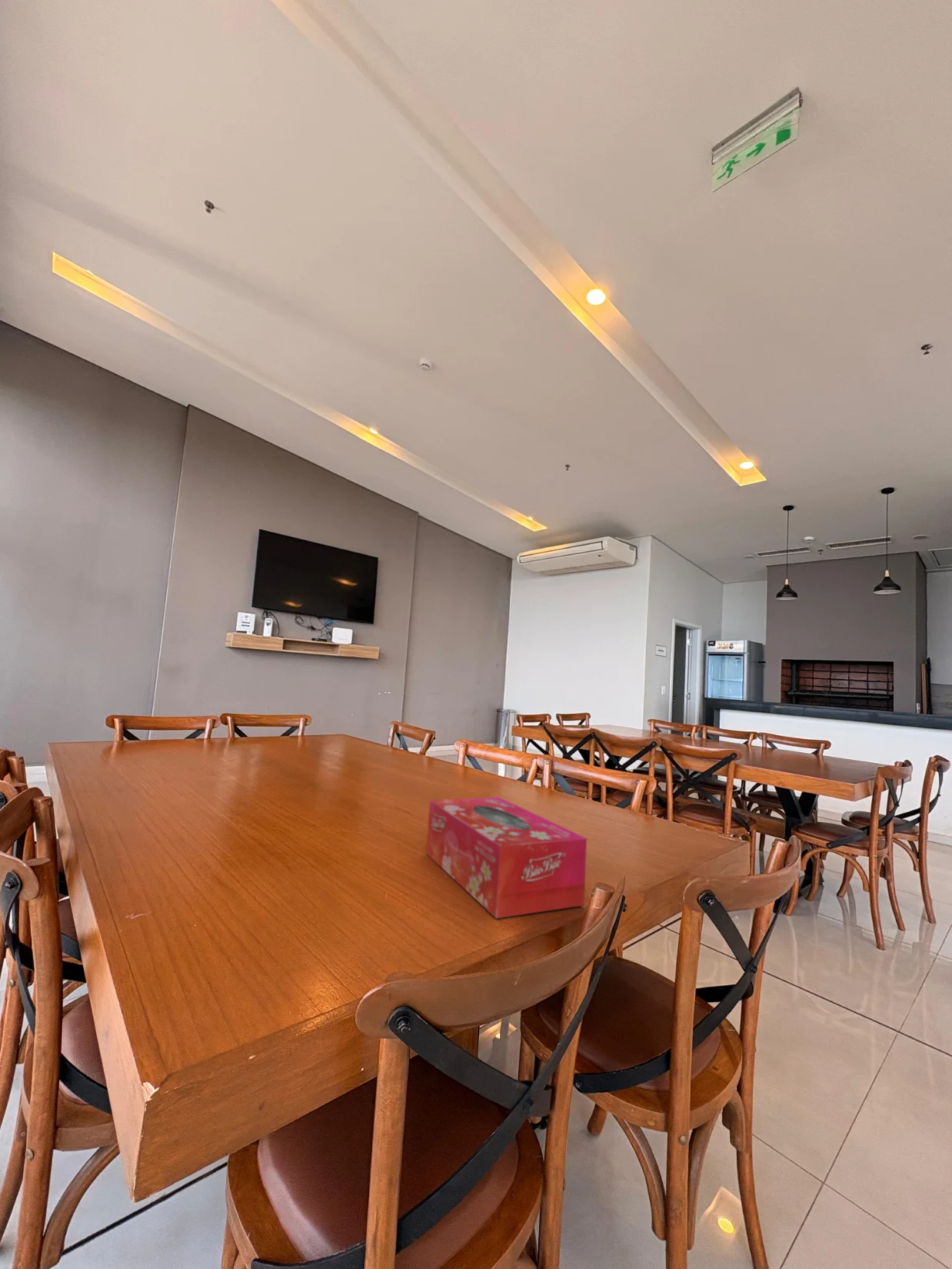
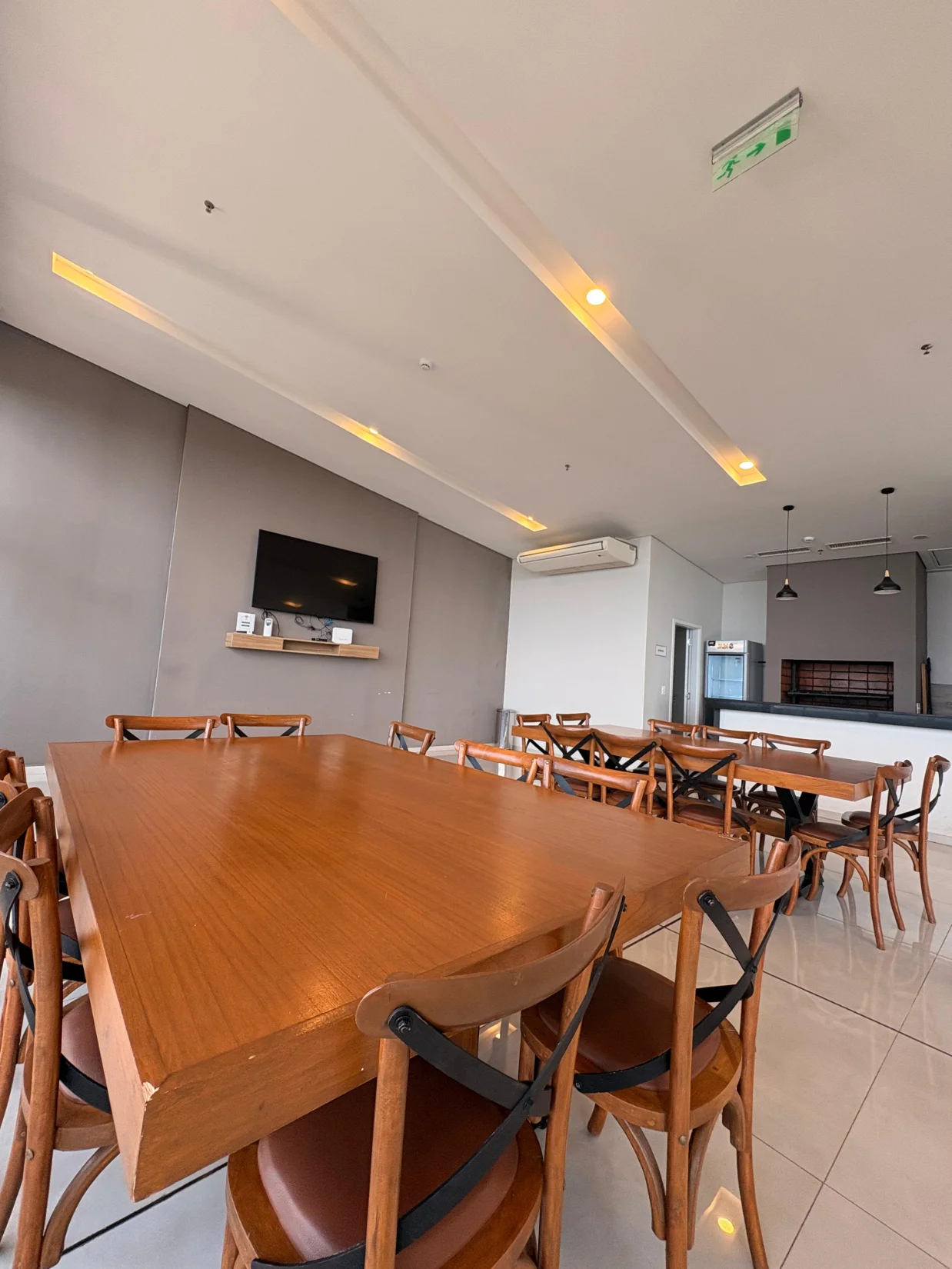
- tissue box (498, 846)
